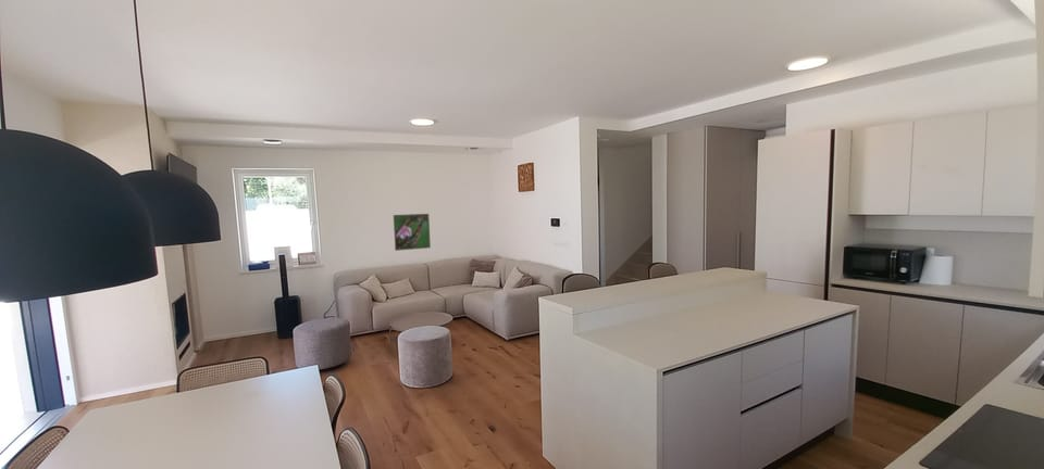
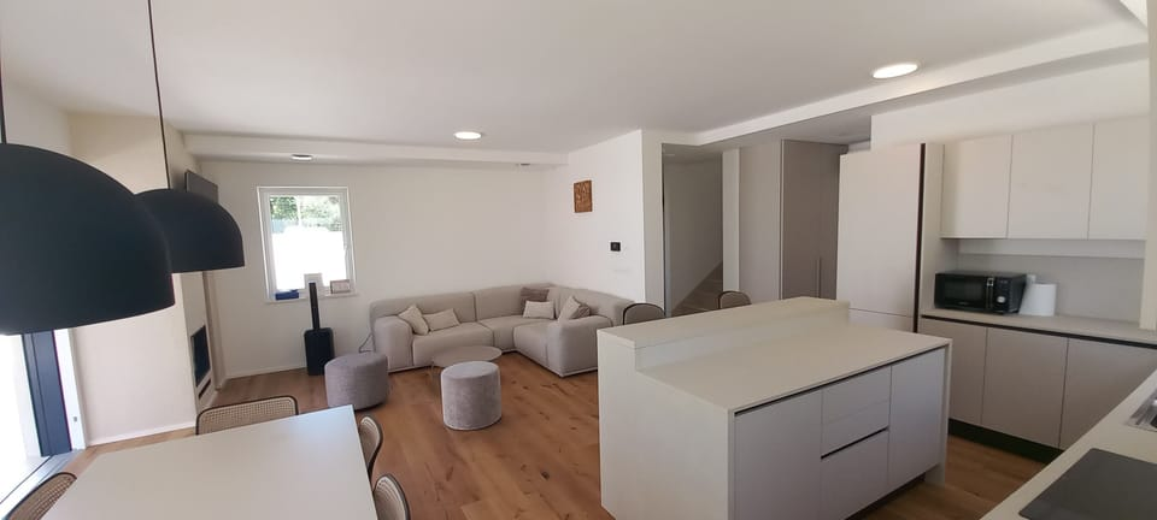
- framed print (412, 231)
